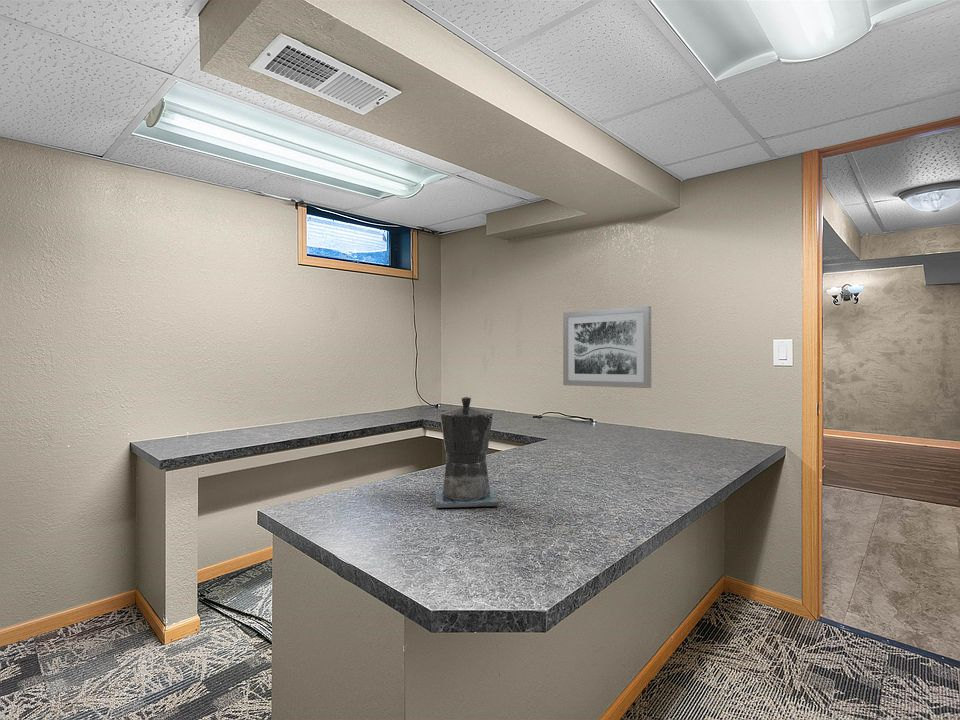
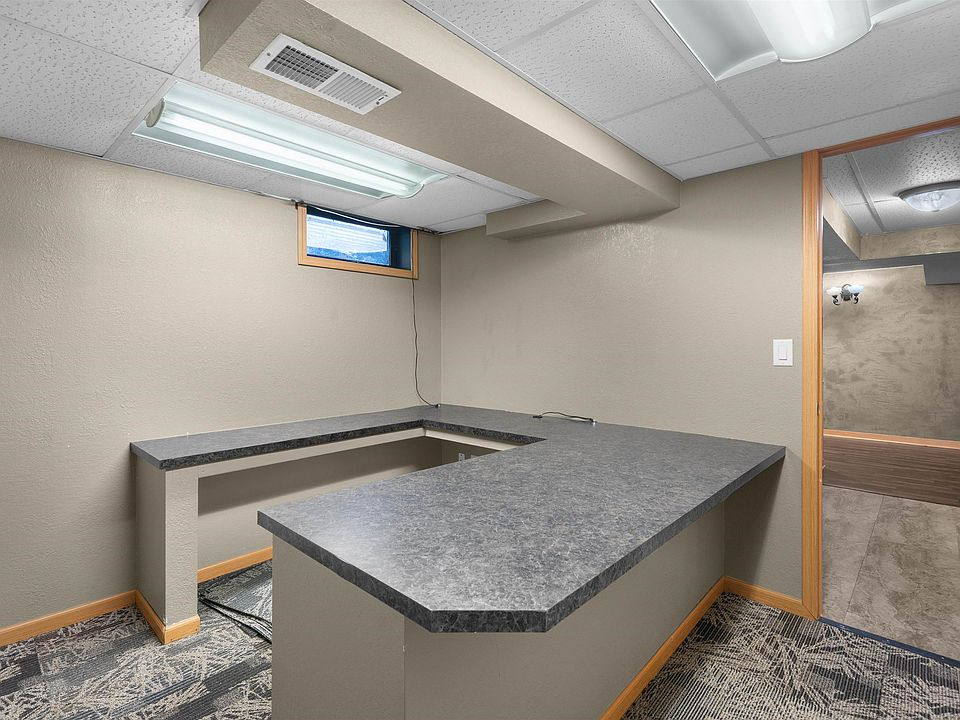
- wall art (604, 348)
- coffee maker (465, 447)
